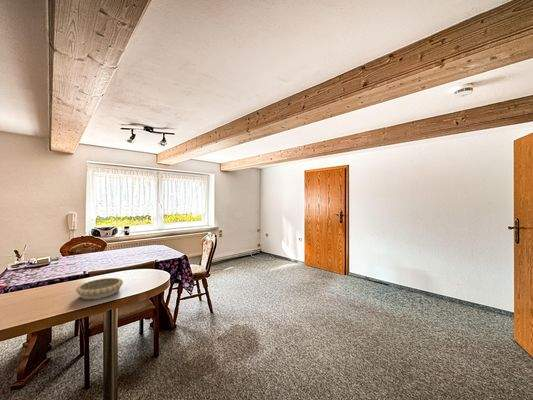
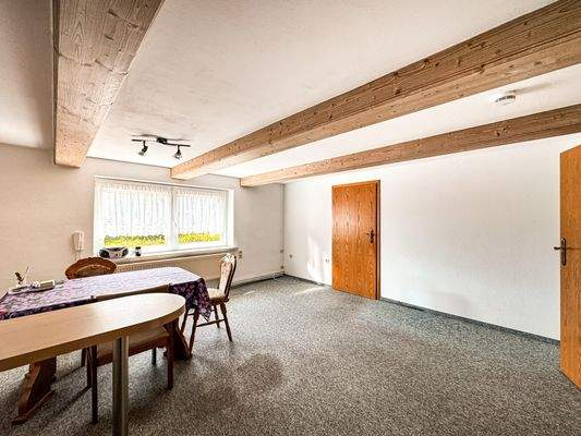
- decorative bowl (100, 288)
